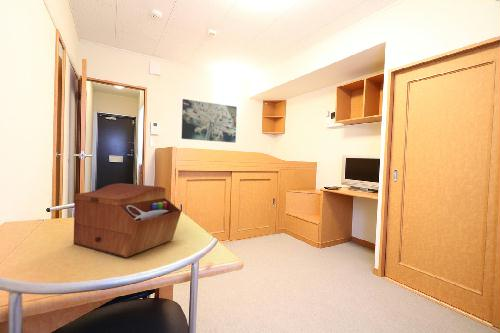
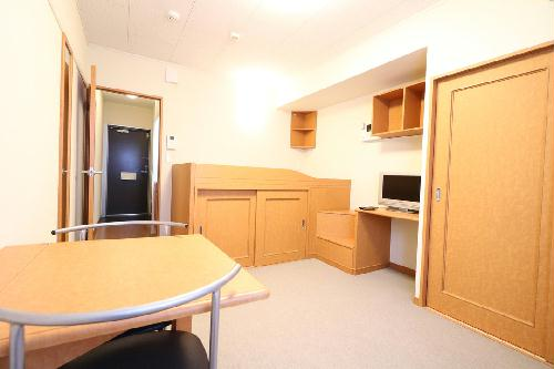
- sewing box (128, 215)
- wall art (210, 122)
